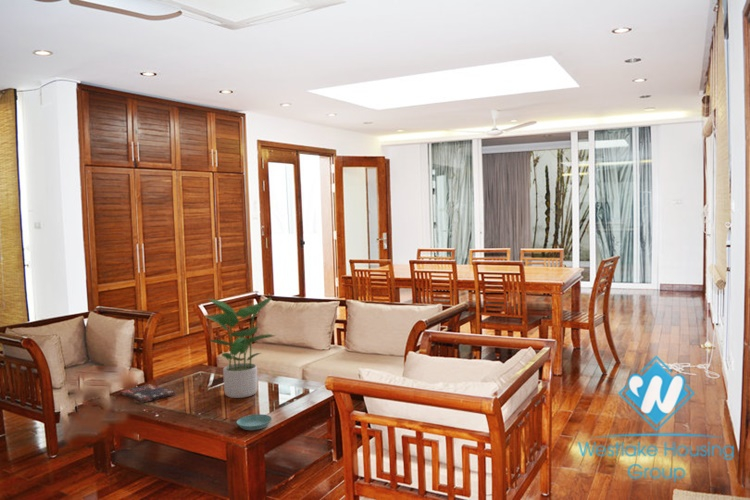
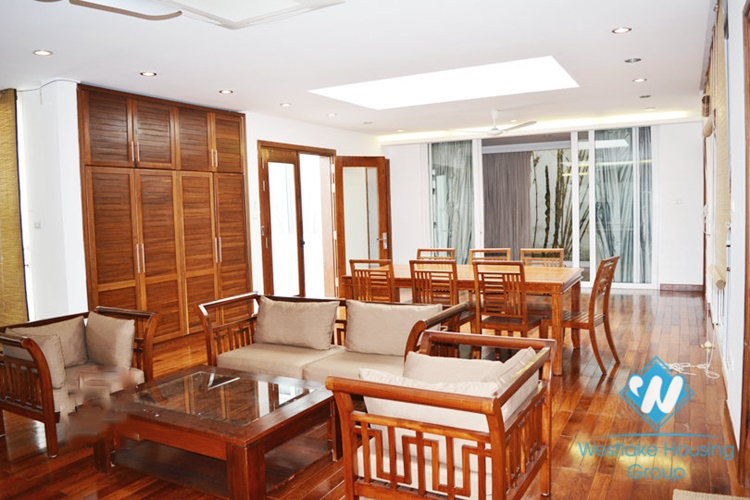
- book (147, 392)
- saucer (254, 422)
- potted plant (244, 345)
